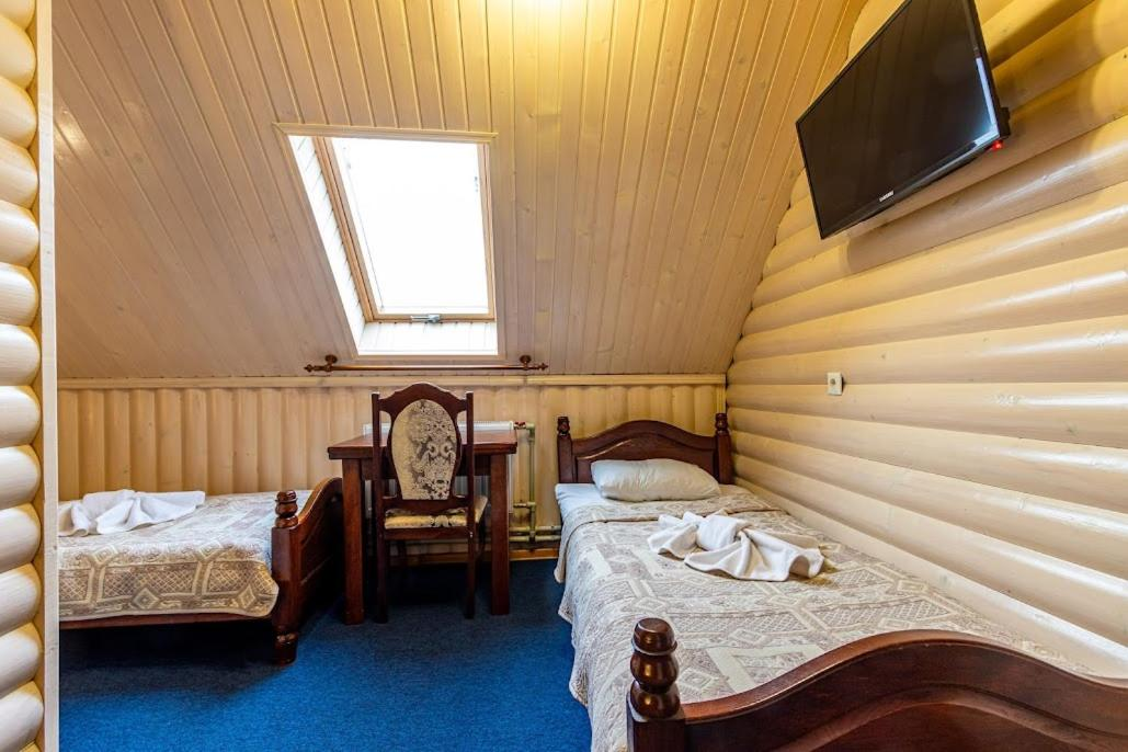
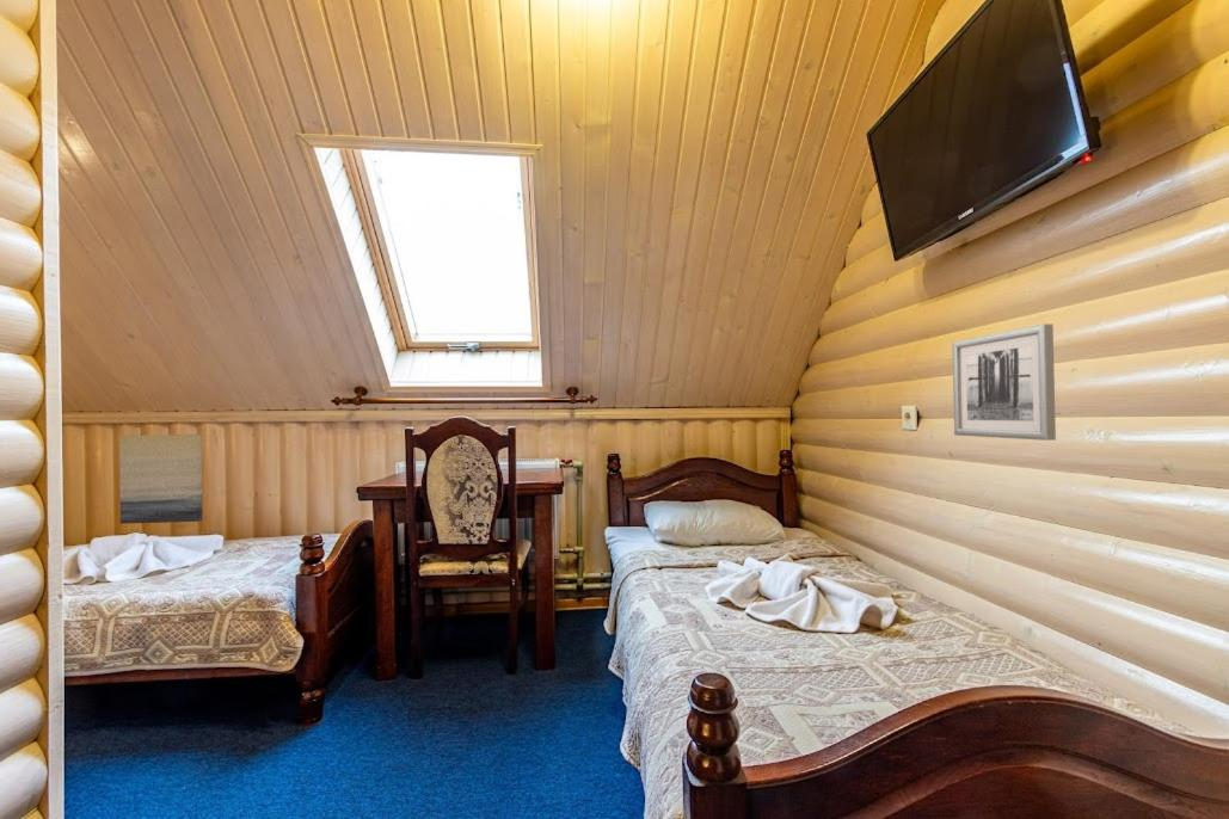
+ wall art (997, 386)
+ wall art (161, 478)
